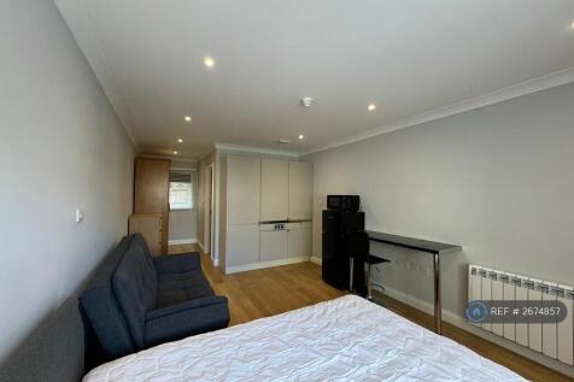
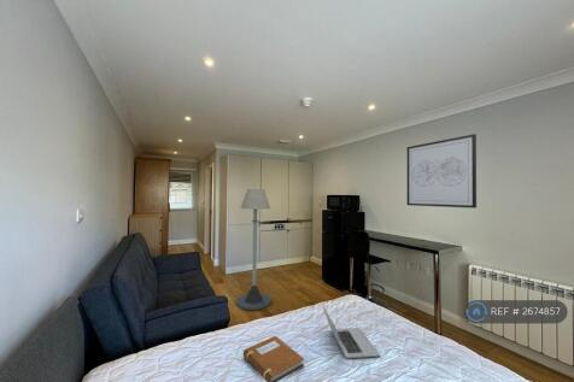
+ floor lamp (254, 245)
+ notebook (271, 357)
+ laptop (347, 328)
+ wall art (437, 174)
